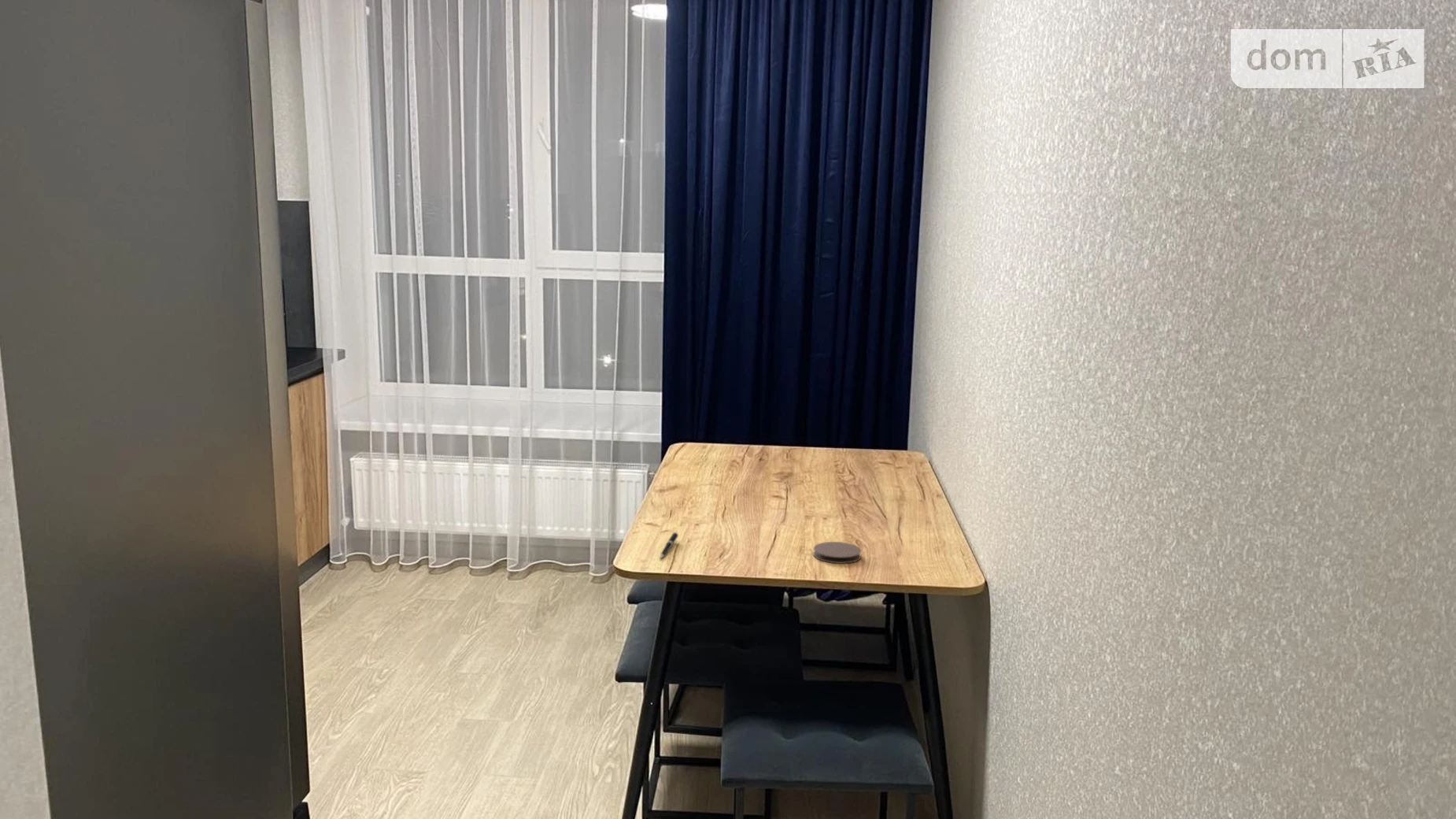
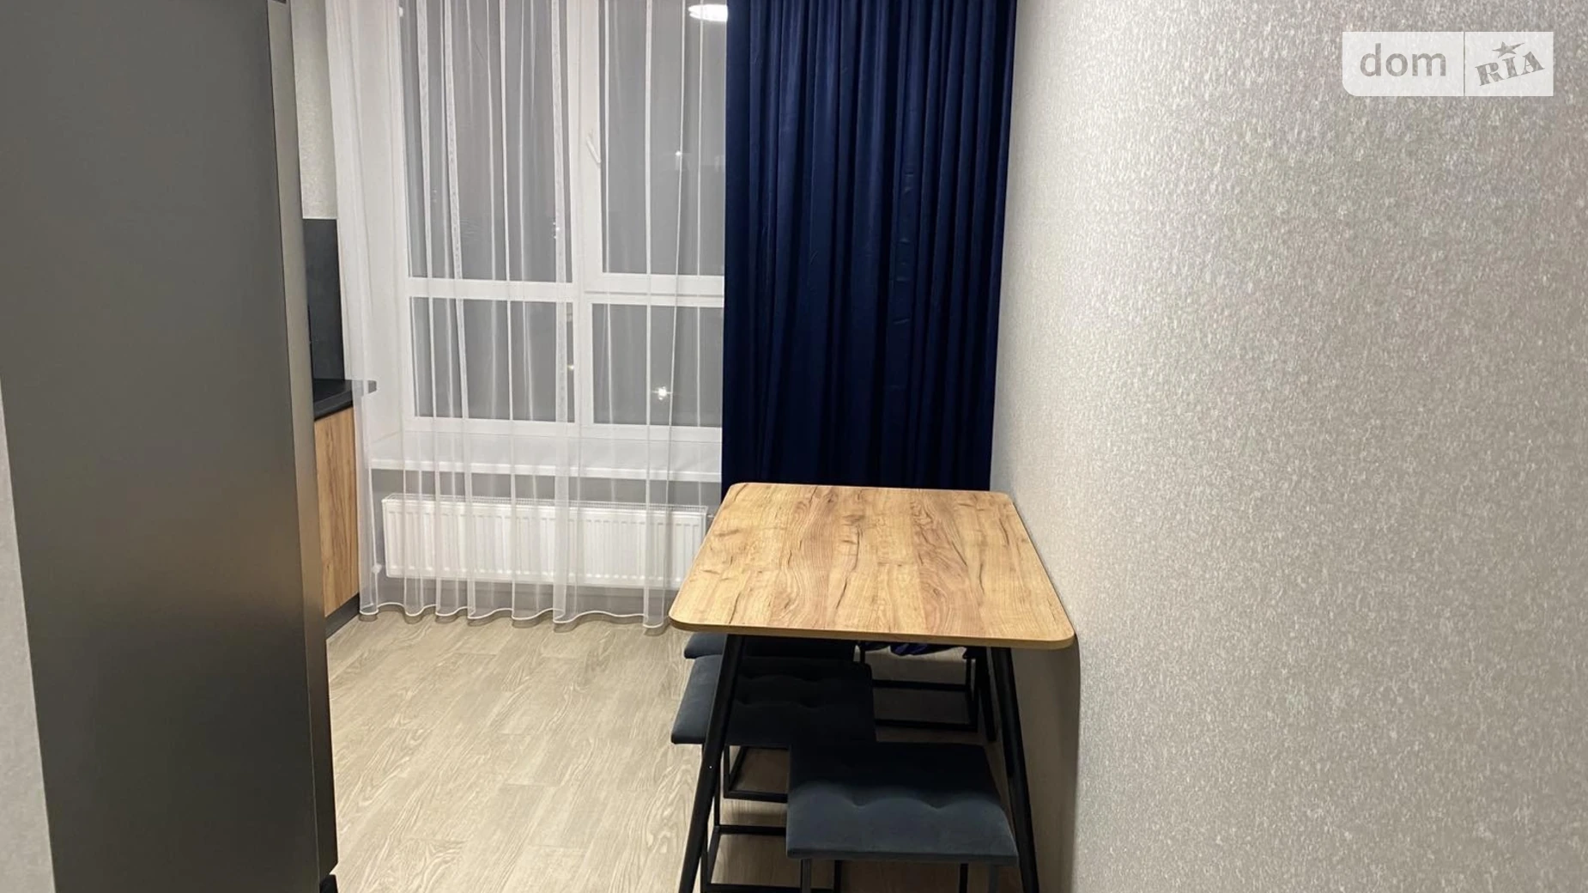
- pen (667, 546)
- coaster (837, 552)
